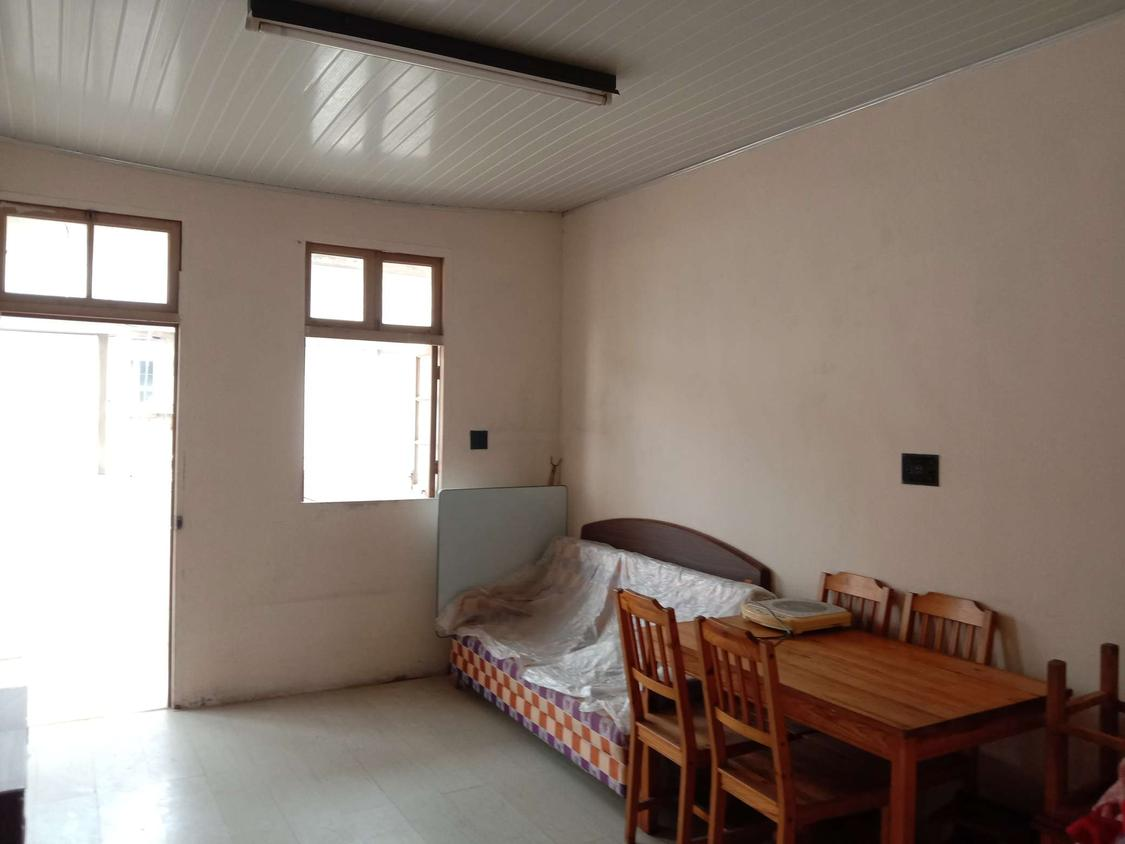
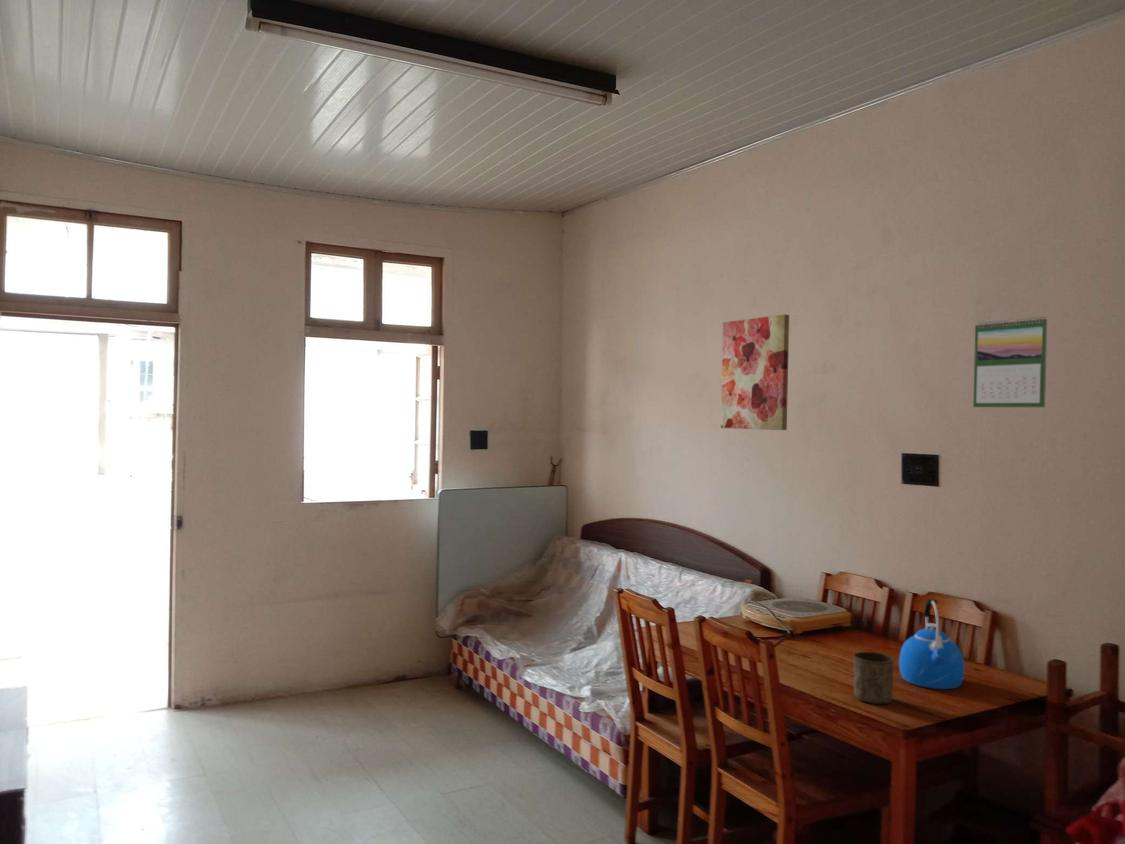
+ cup (873, 677)
+ wall art (753, 373)
+ kettle (933, 642)
+ calendar (1008, 362)
